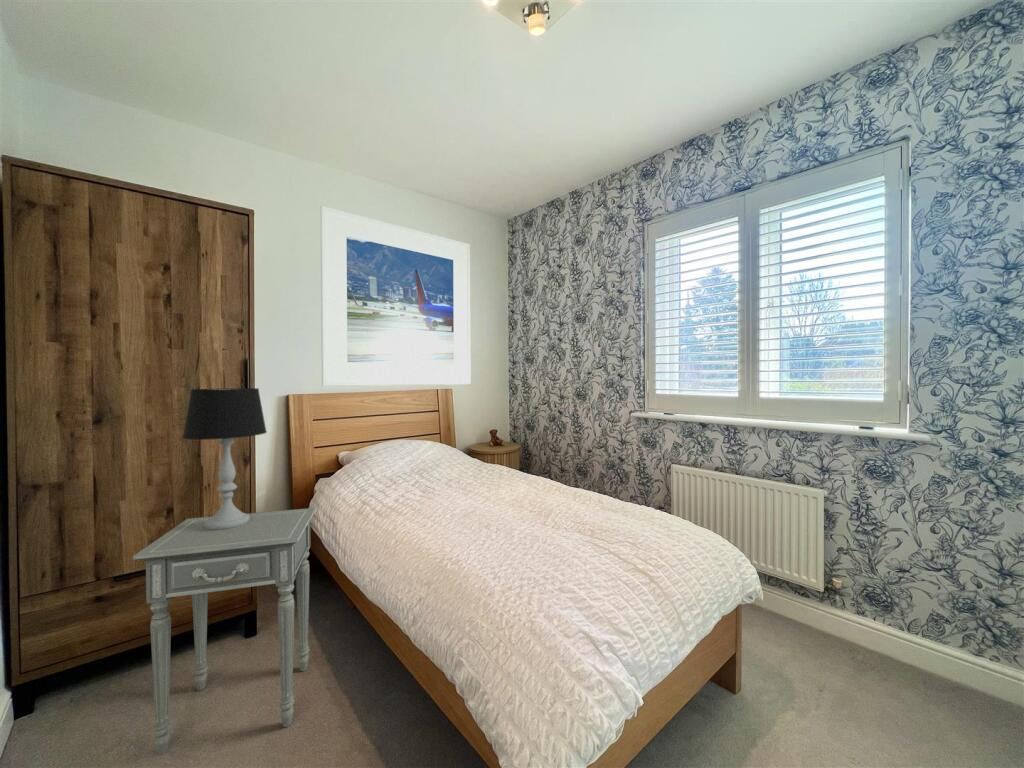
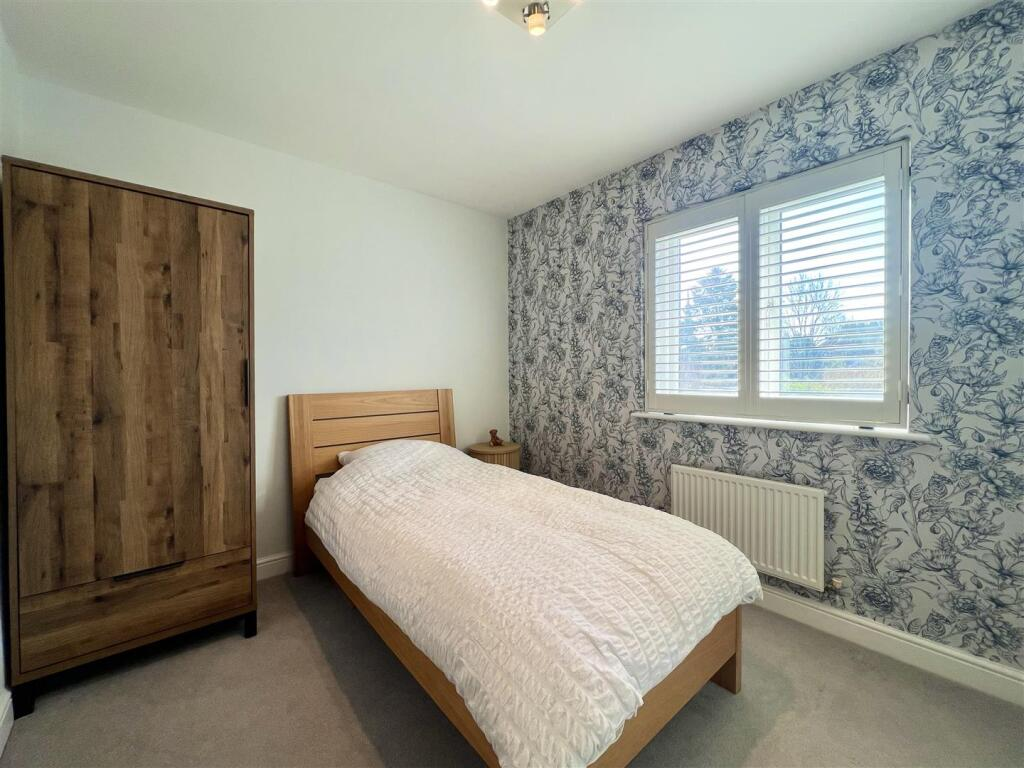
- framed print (404, 306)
- side table (236, 588)
- table lamp (226, 455)
